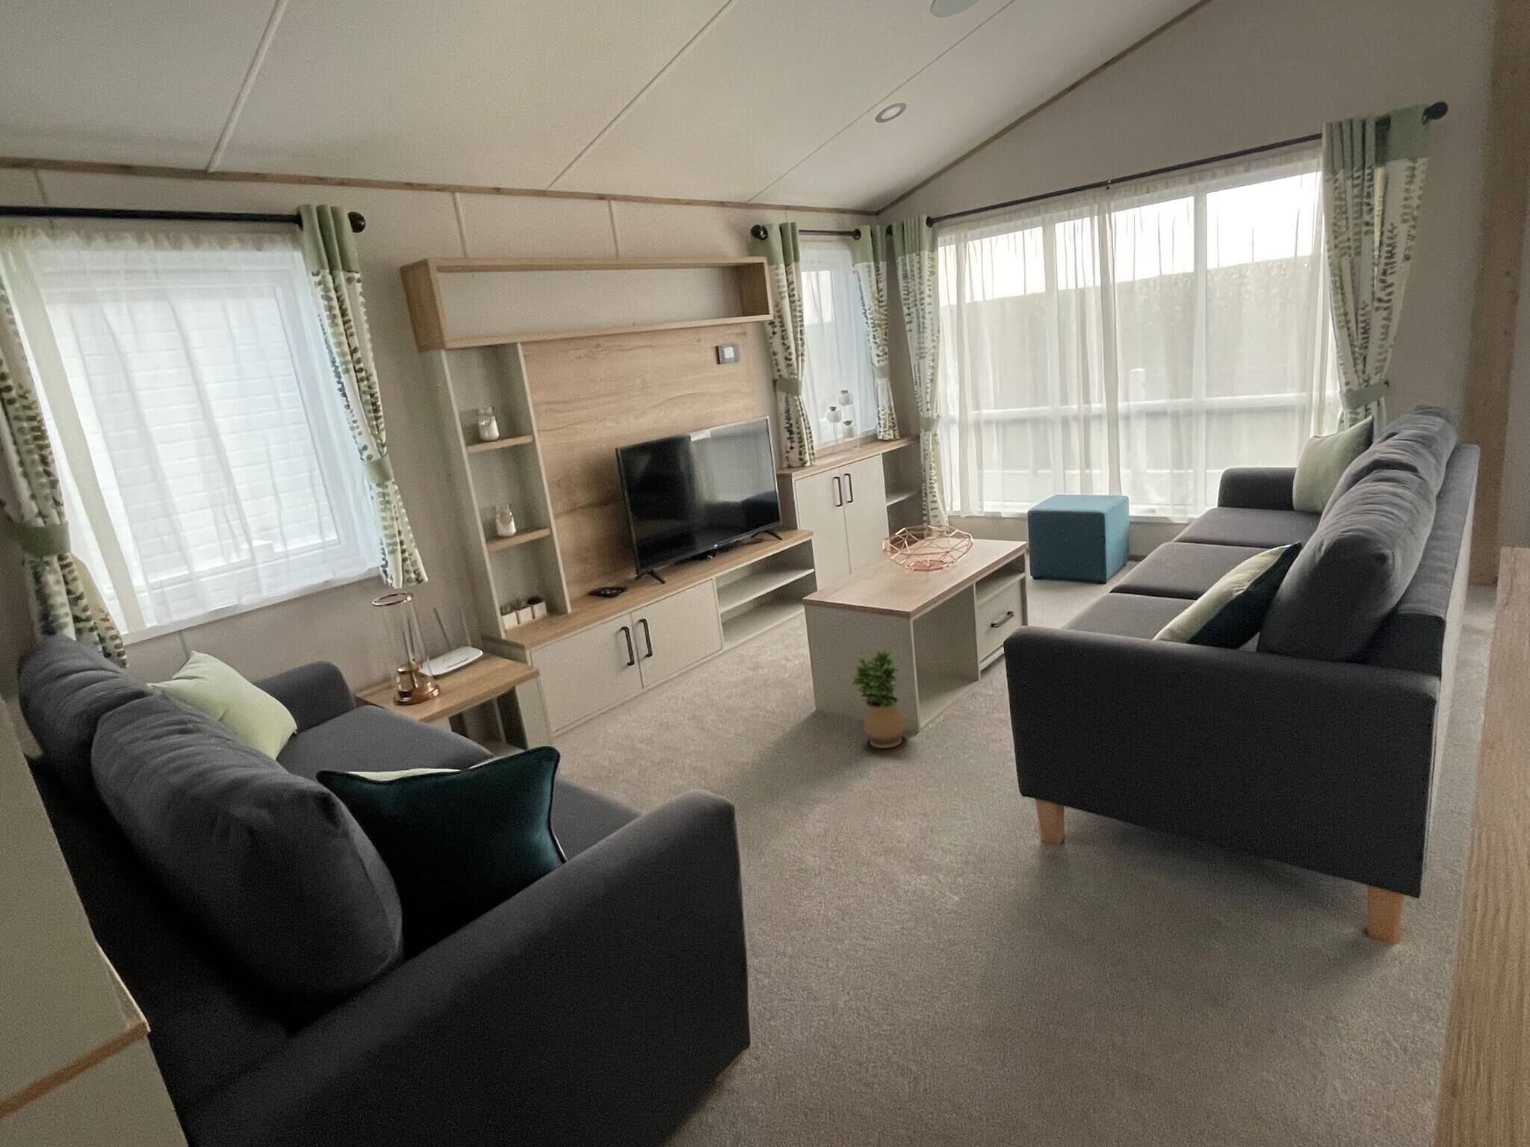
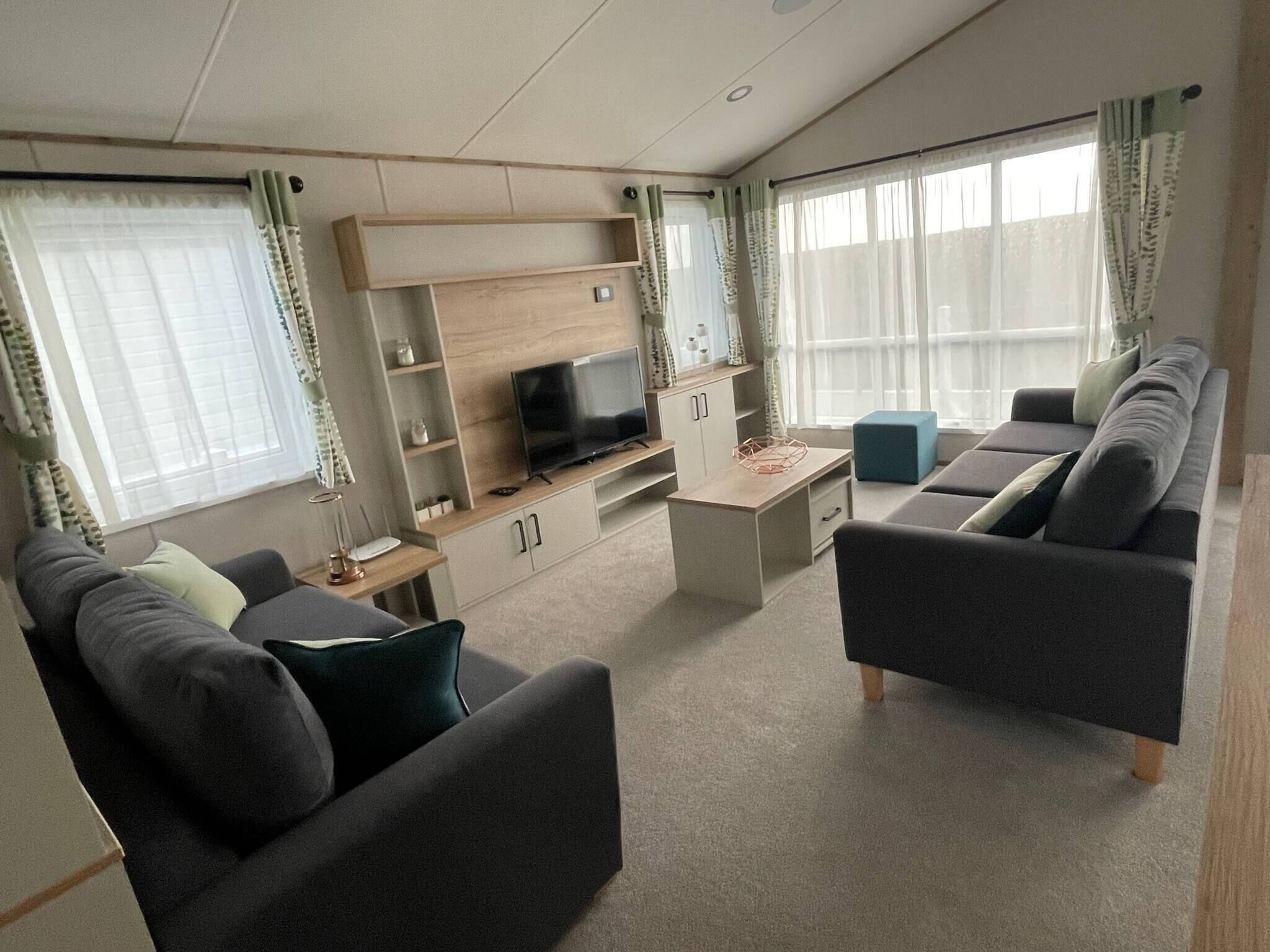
- potted plant (879, 694)
